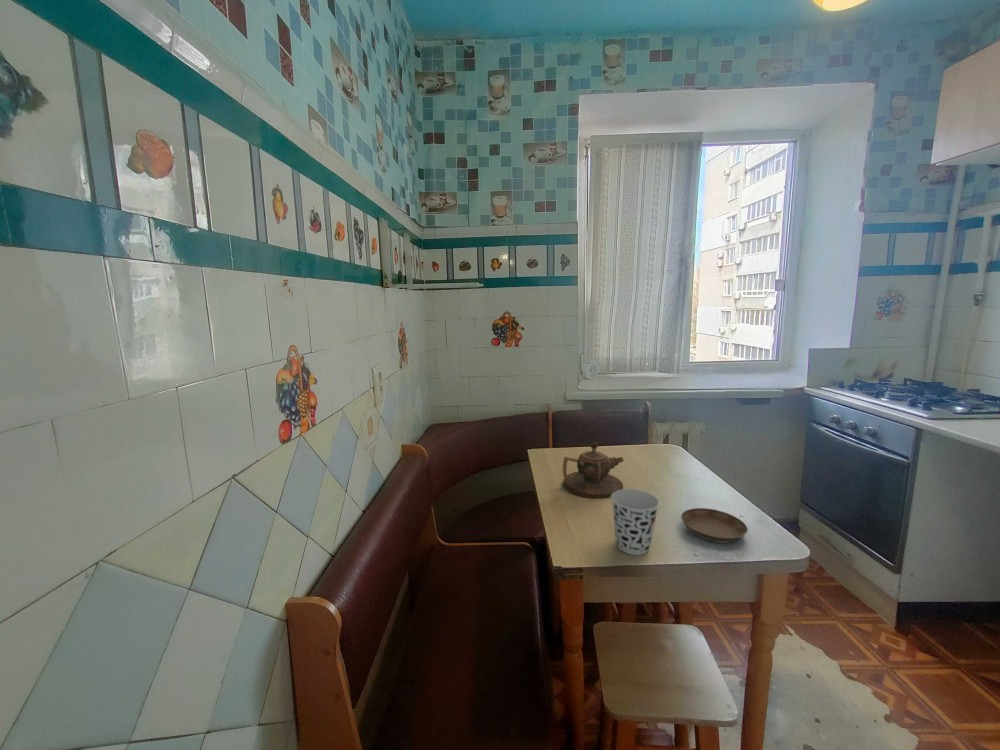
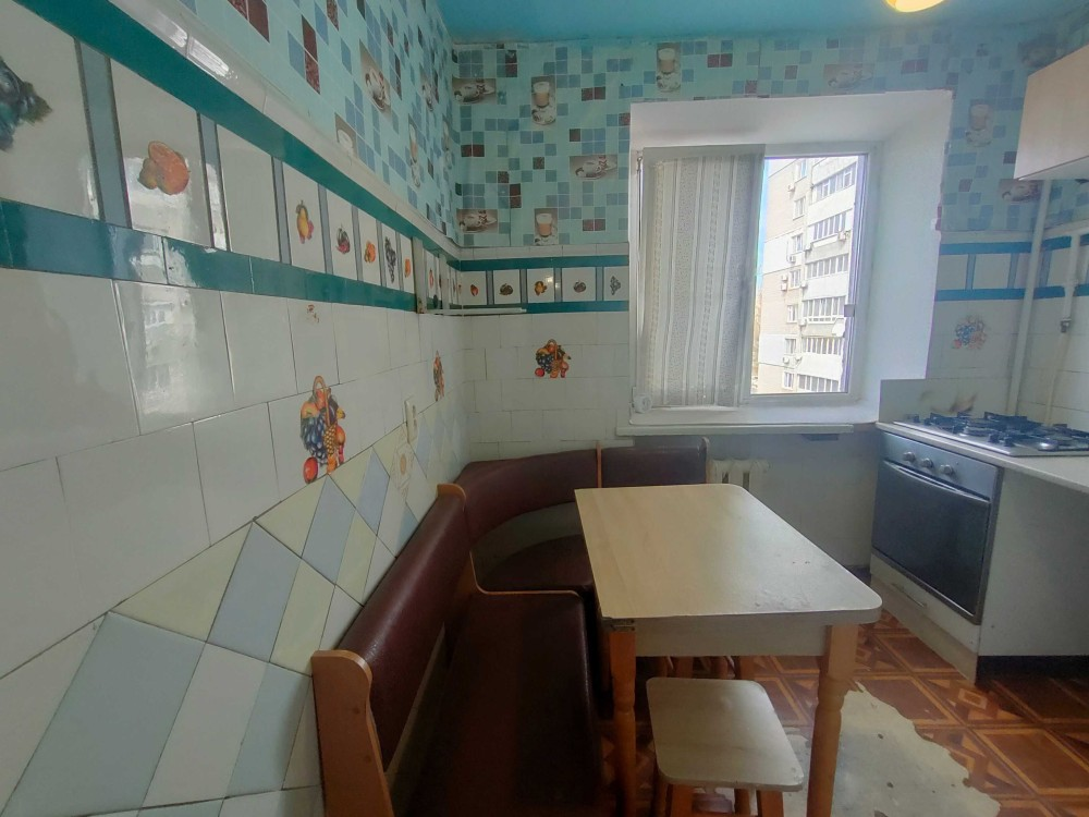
- cup (633, 522)
- saucer (713, 526)
- teapot (593, 464)
